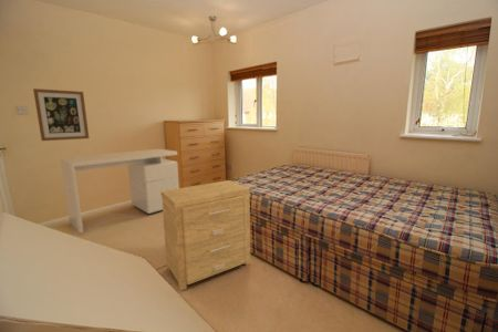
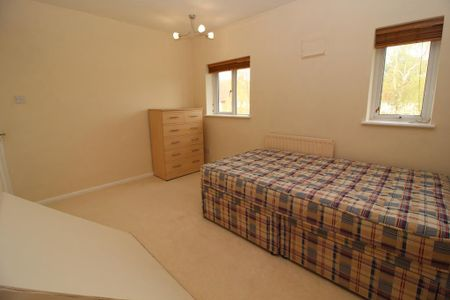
- side table (208, 229)
- wall art (63, 115)
- desk (129, 184)
